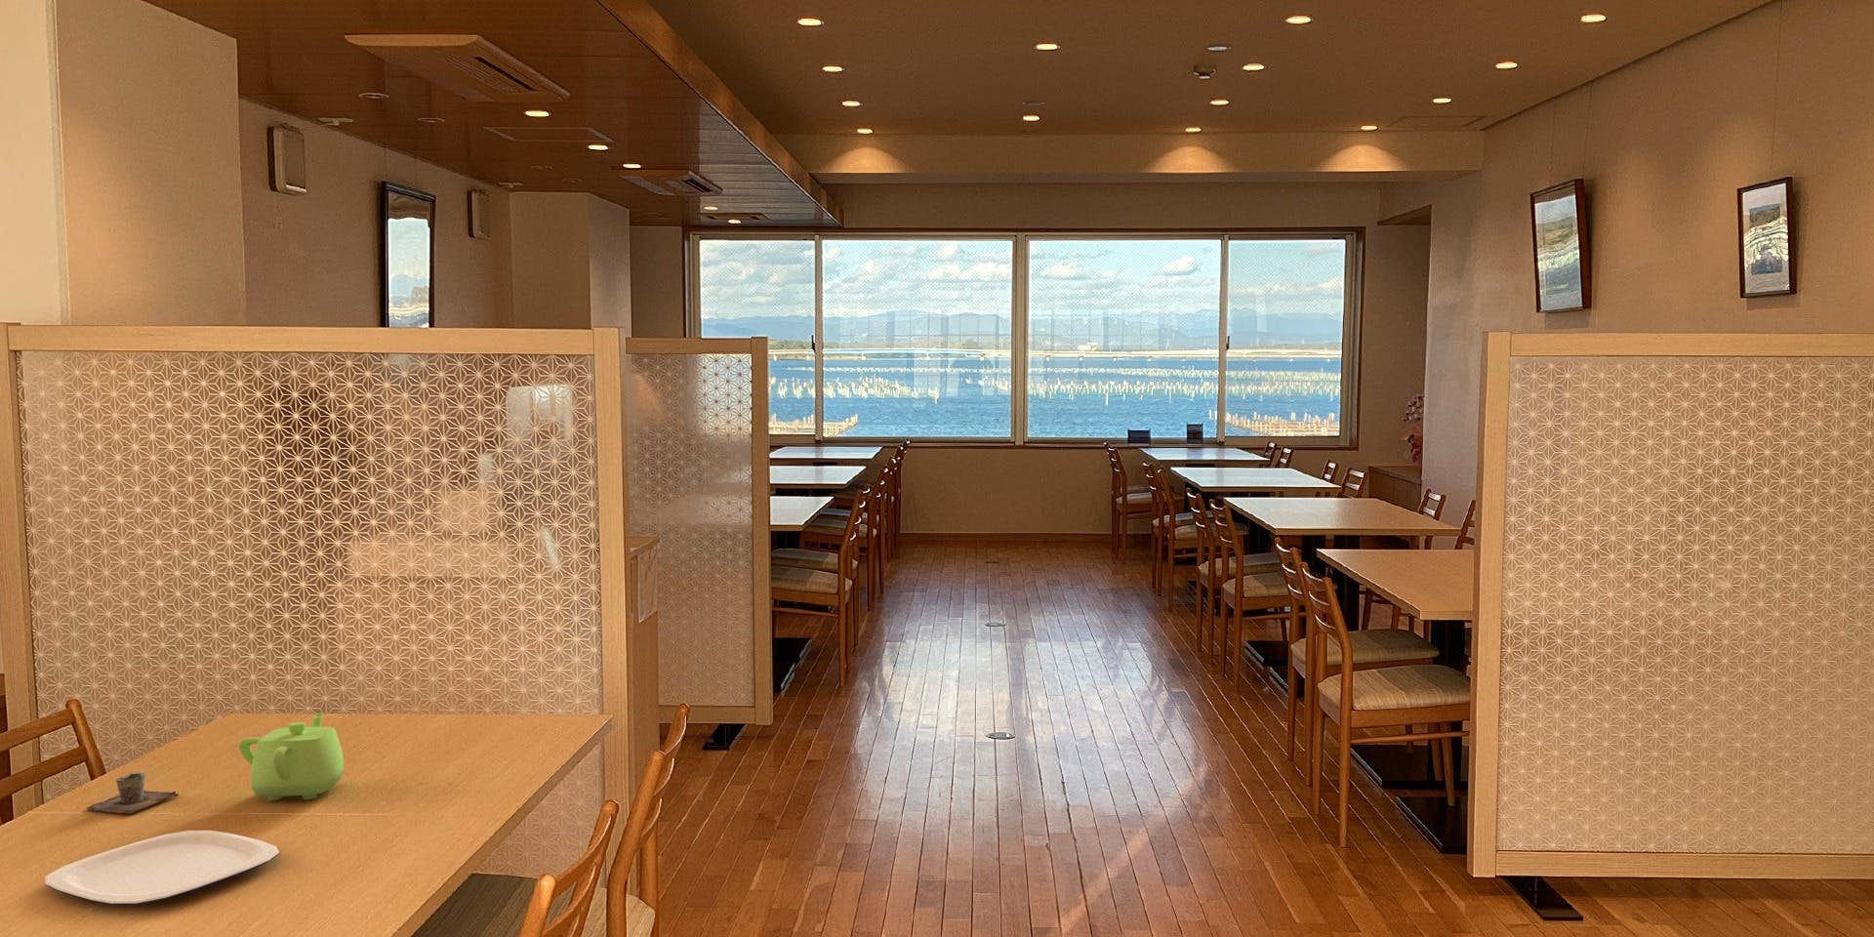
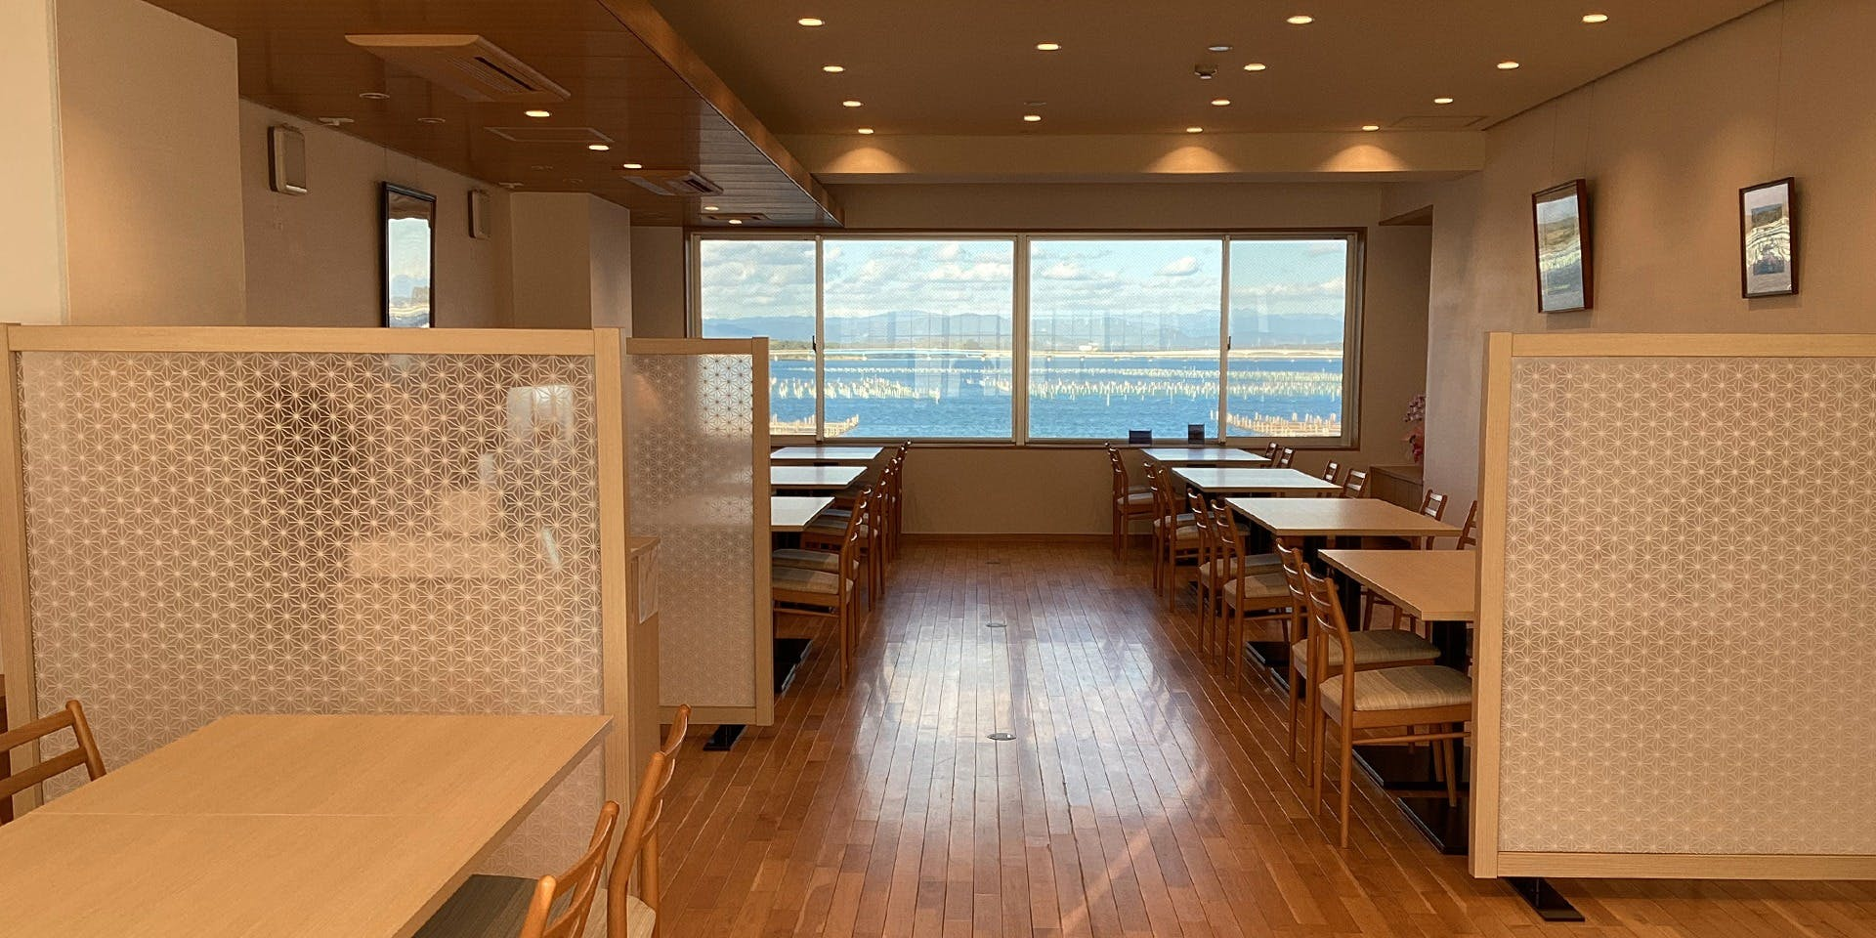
- plate (165, 868)
- cup (130, 789)
- teapot (290, 757)
